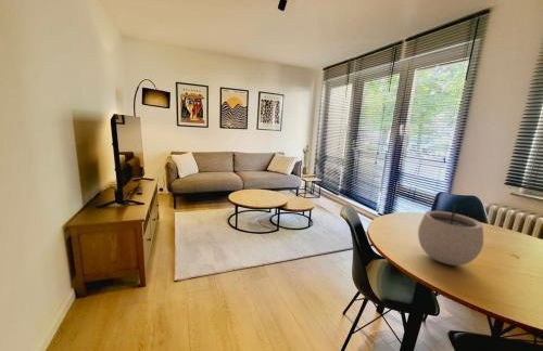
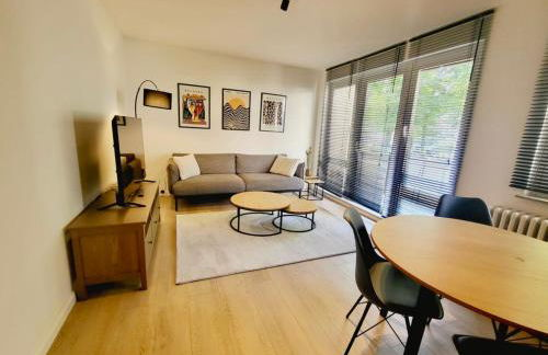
- plant pot (450, 230)
